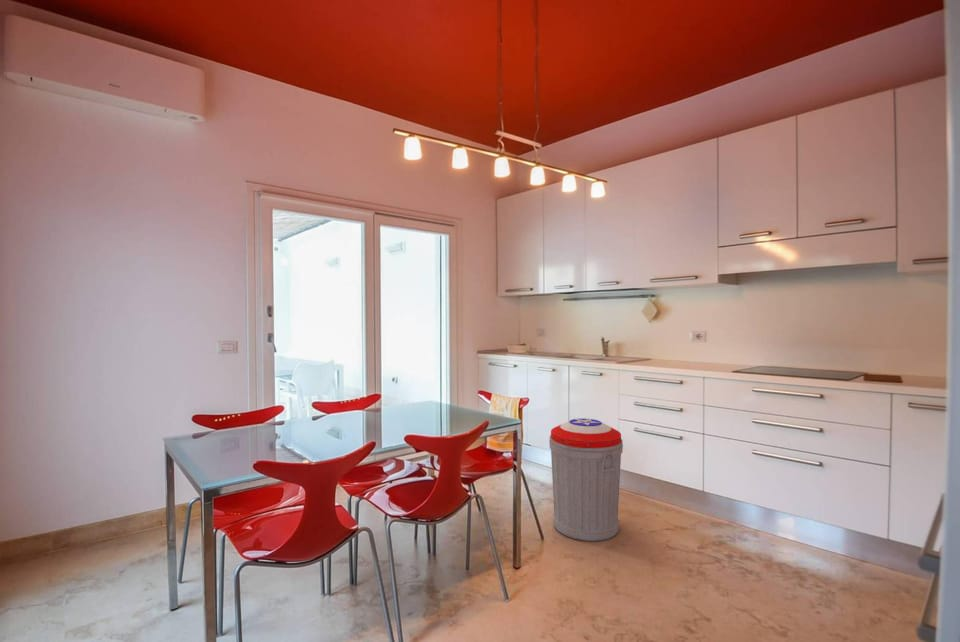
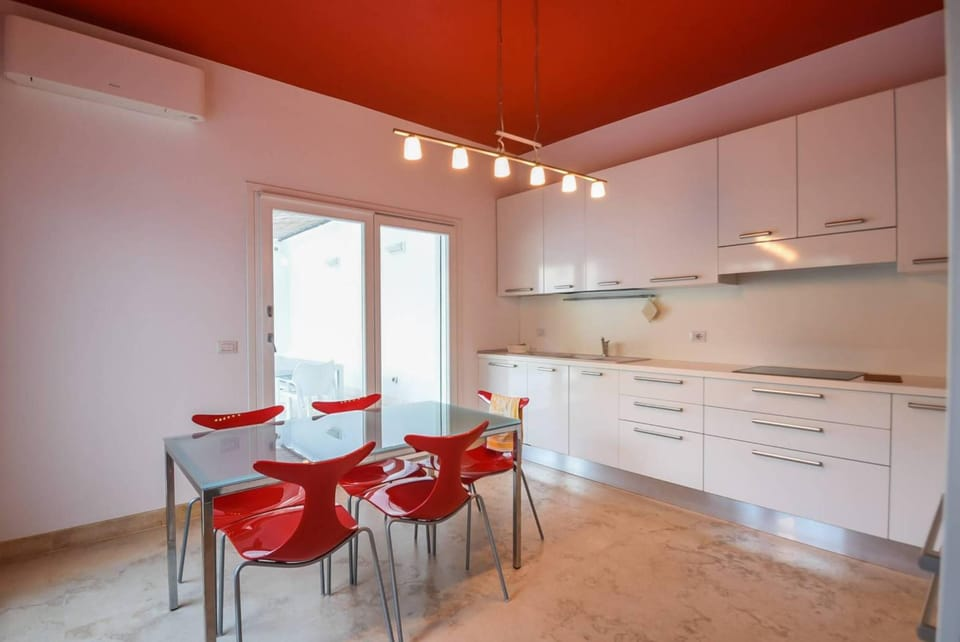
- trash can (585, 473)
